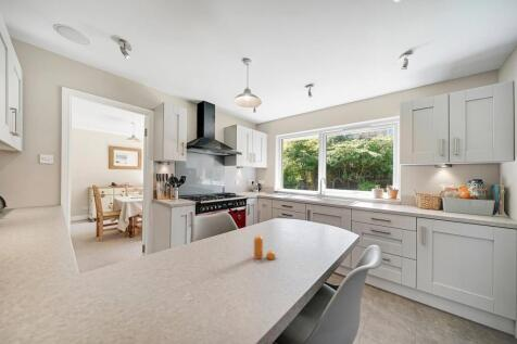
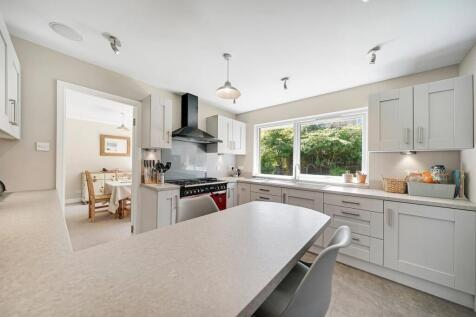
- pepper shaker (262, 246)
